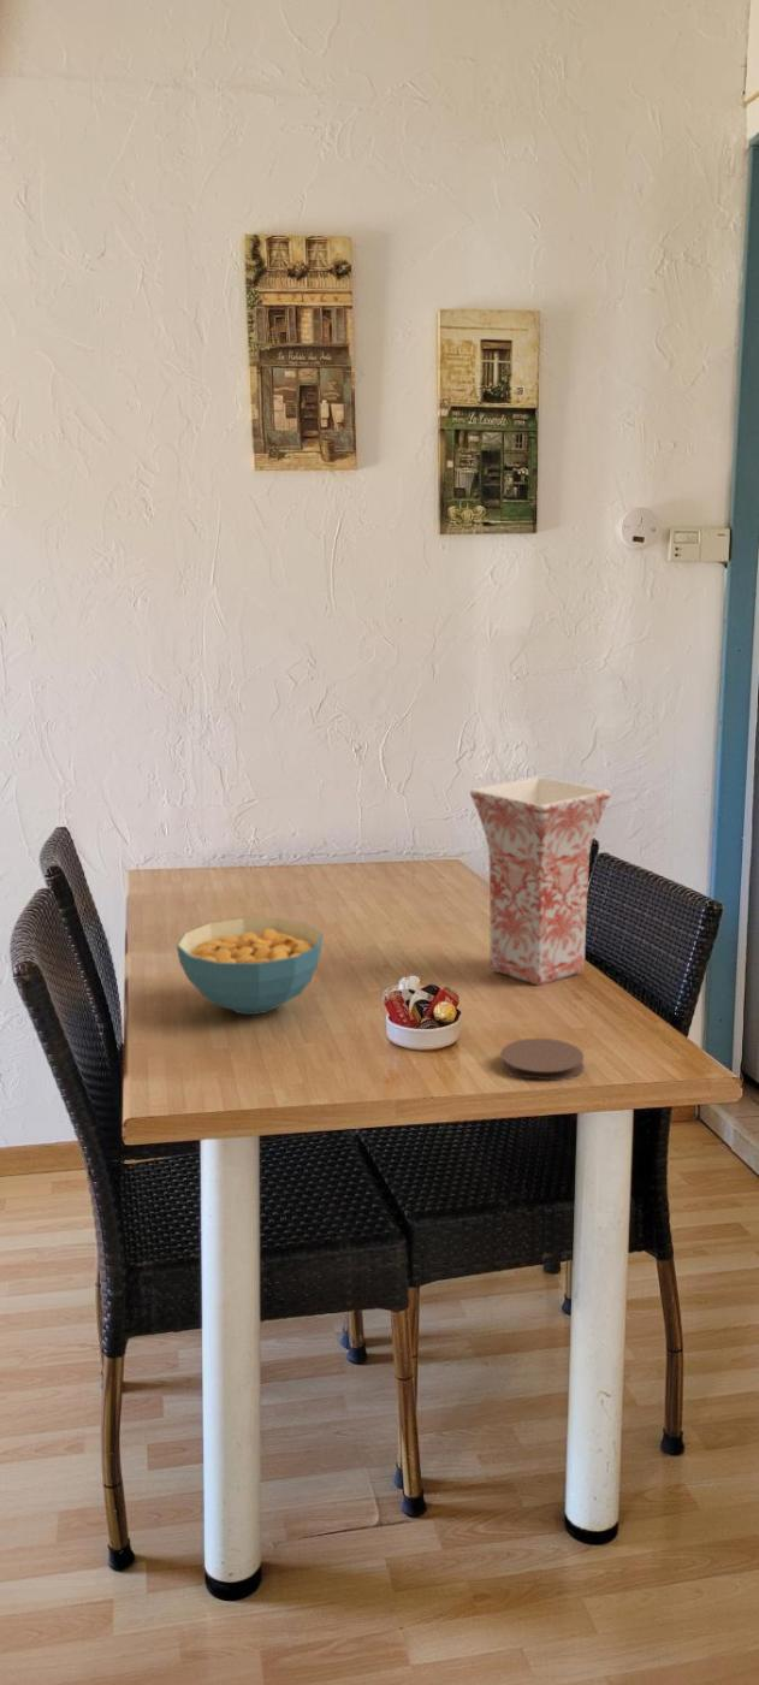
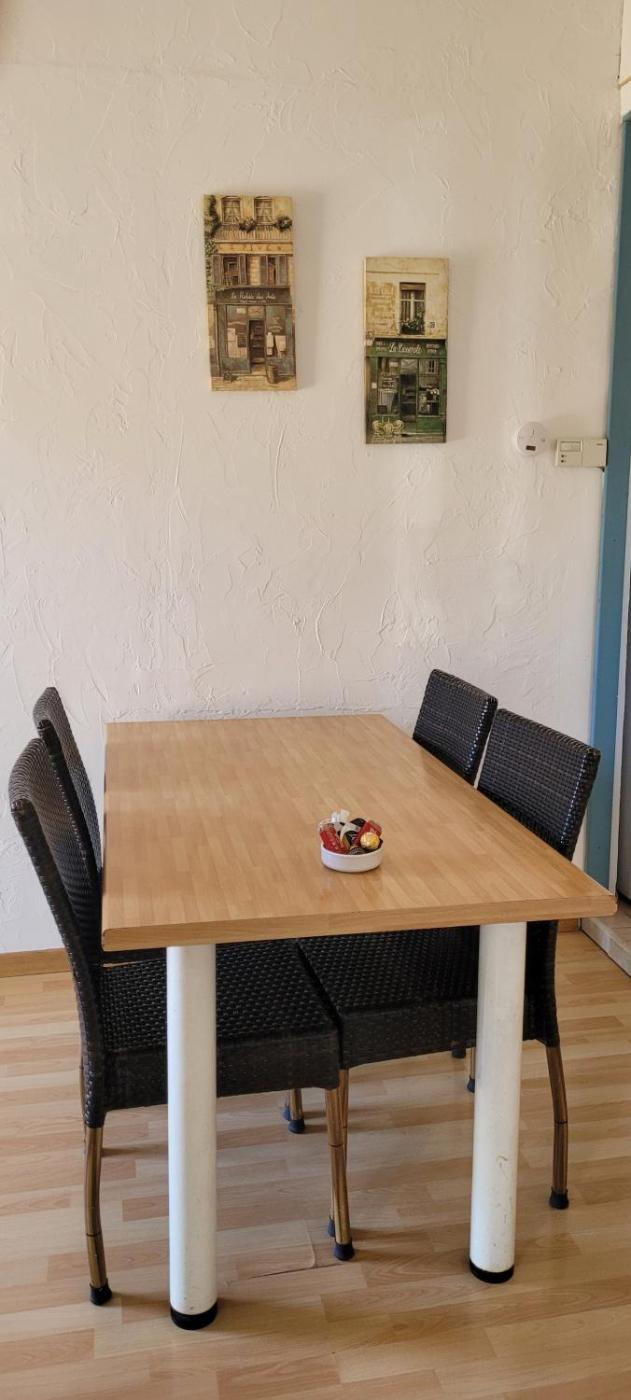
- coaster (541, 1059)
- cereal bowl (251, 972)
- vase (538, 882)
